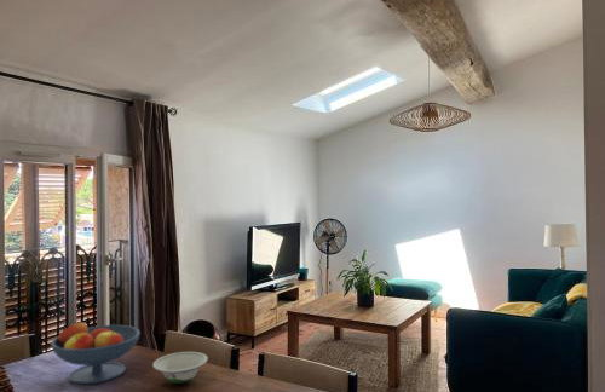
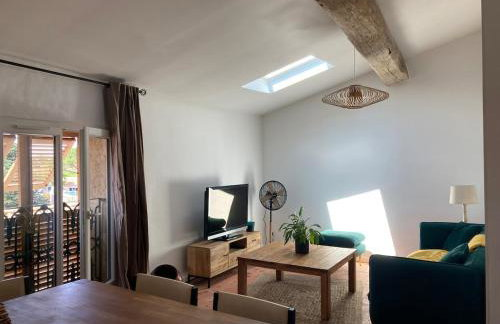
- bowl (180, 370)
- fruit bowl (97, 347)
